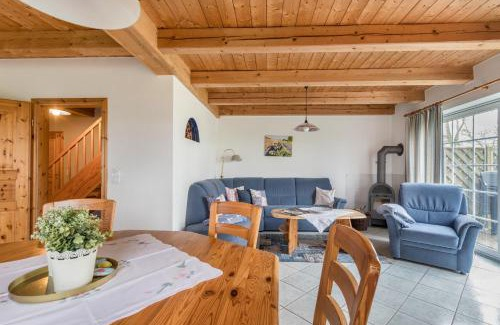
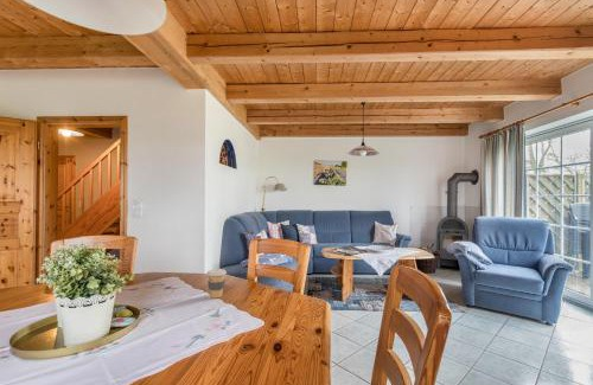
+ coffee cup (216, 283)
